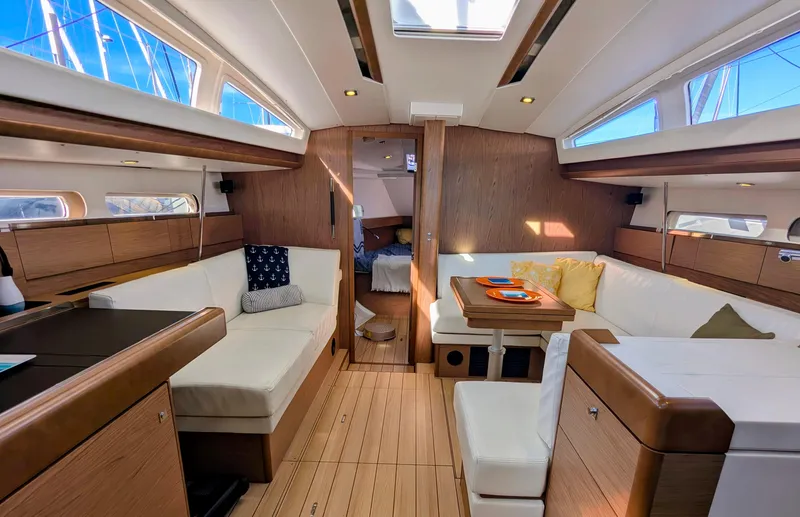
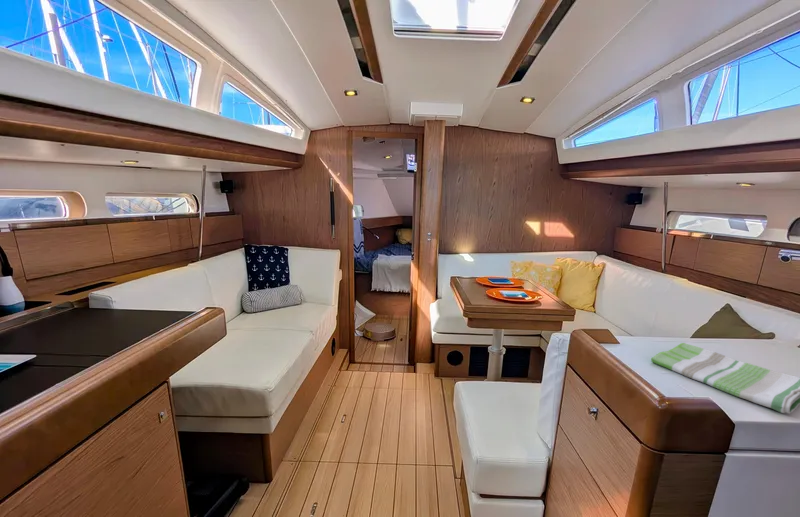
+ dish towel (726, 370)
